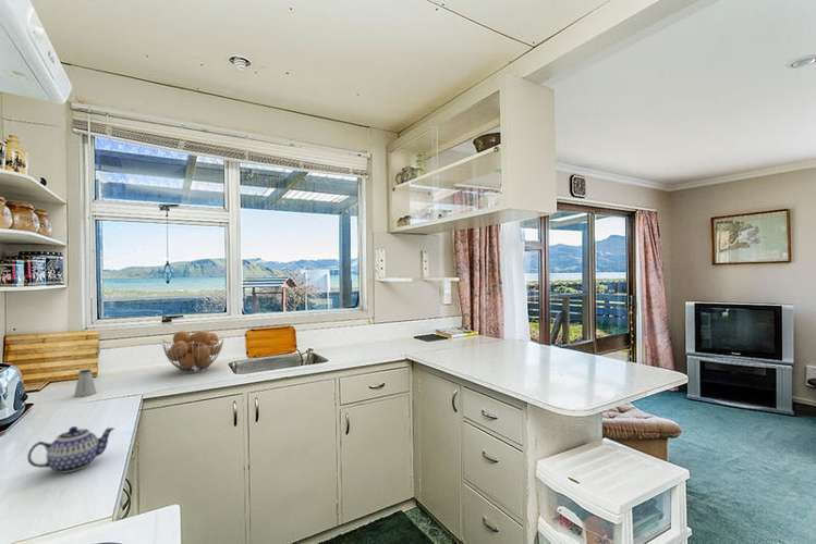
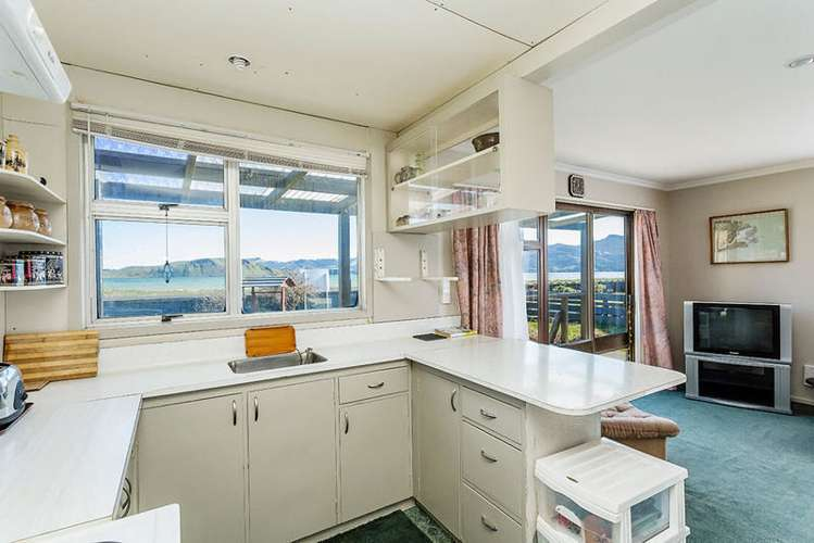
- saltshaker (85, 382)
- teapot (73, 446)
- fruit basket (194, 349)
